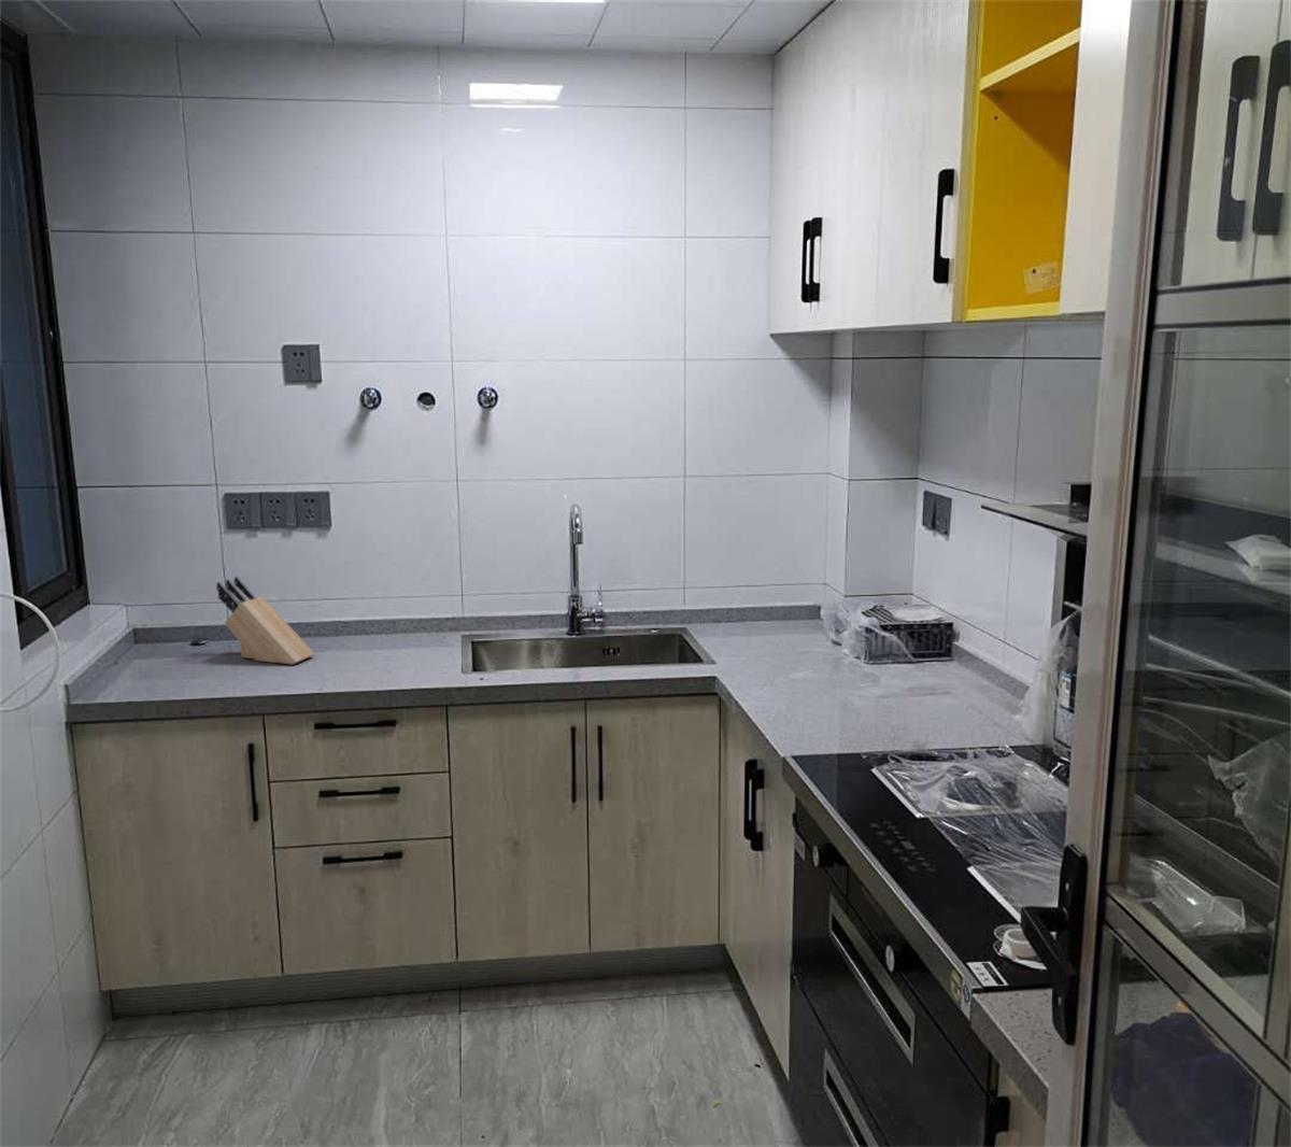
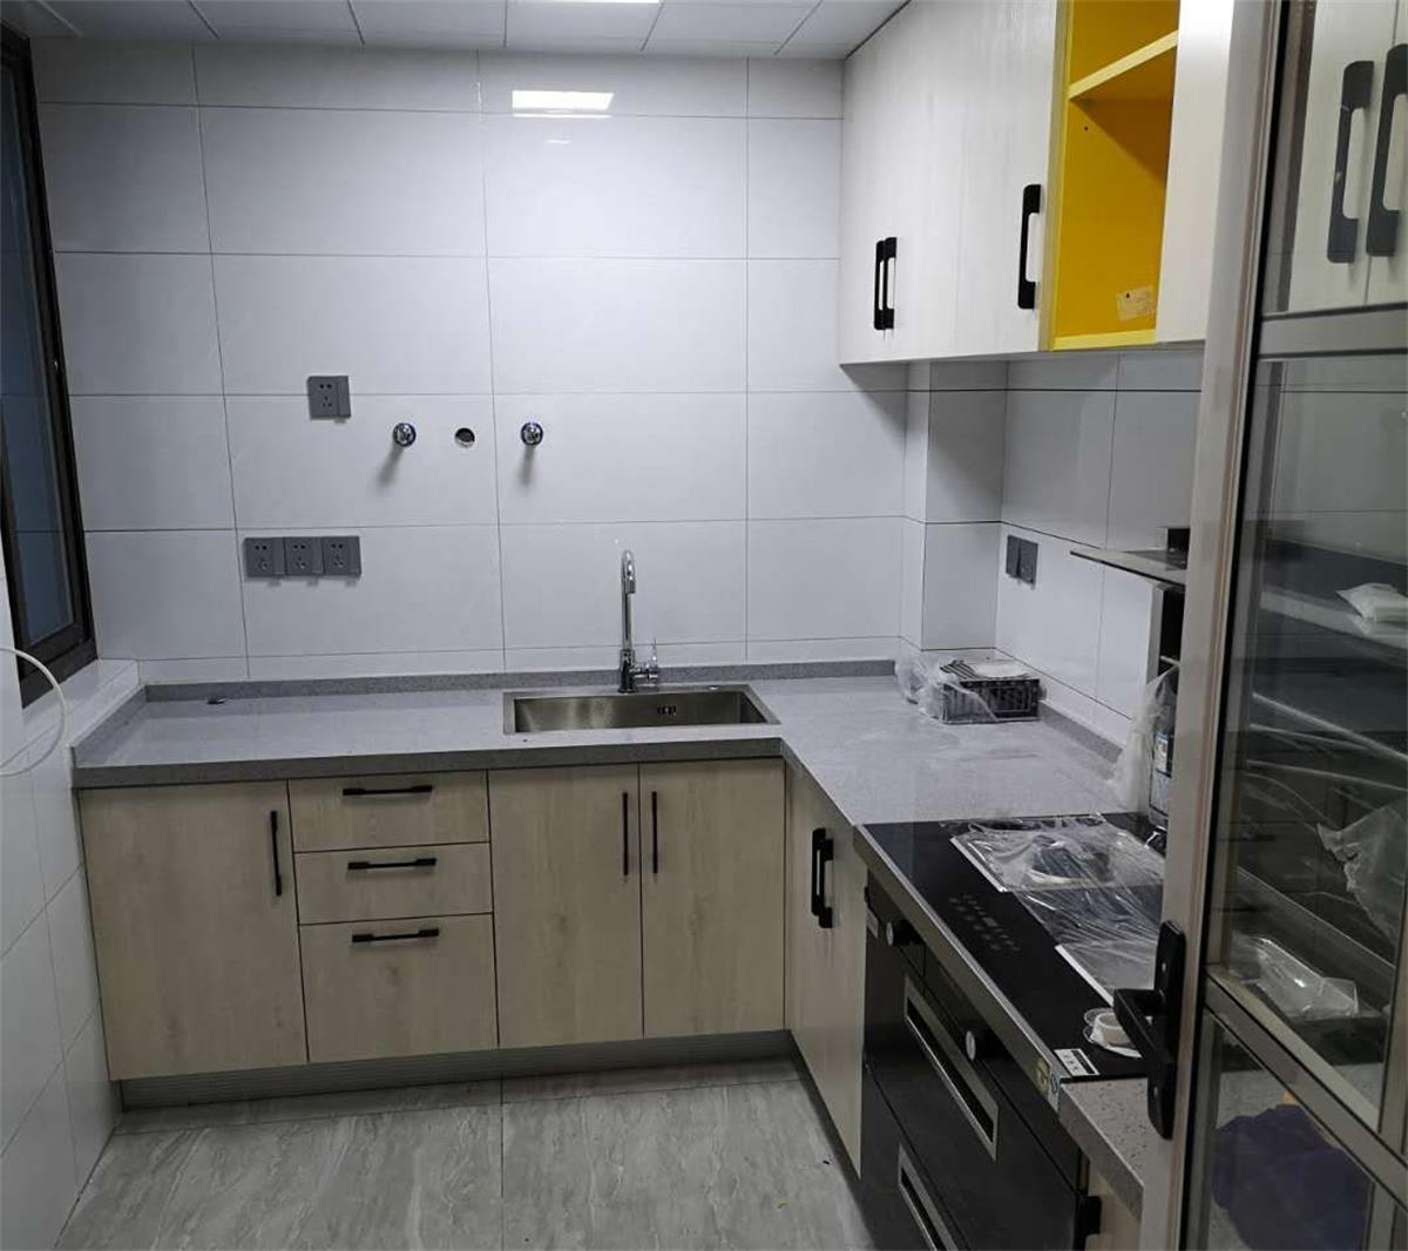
- knife block (261, 619)
